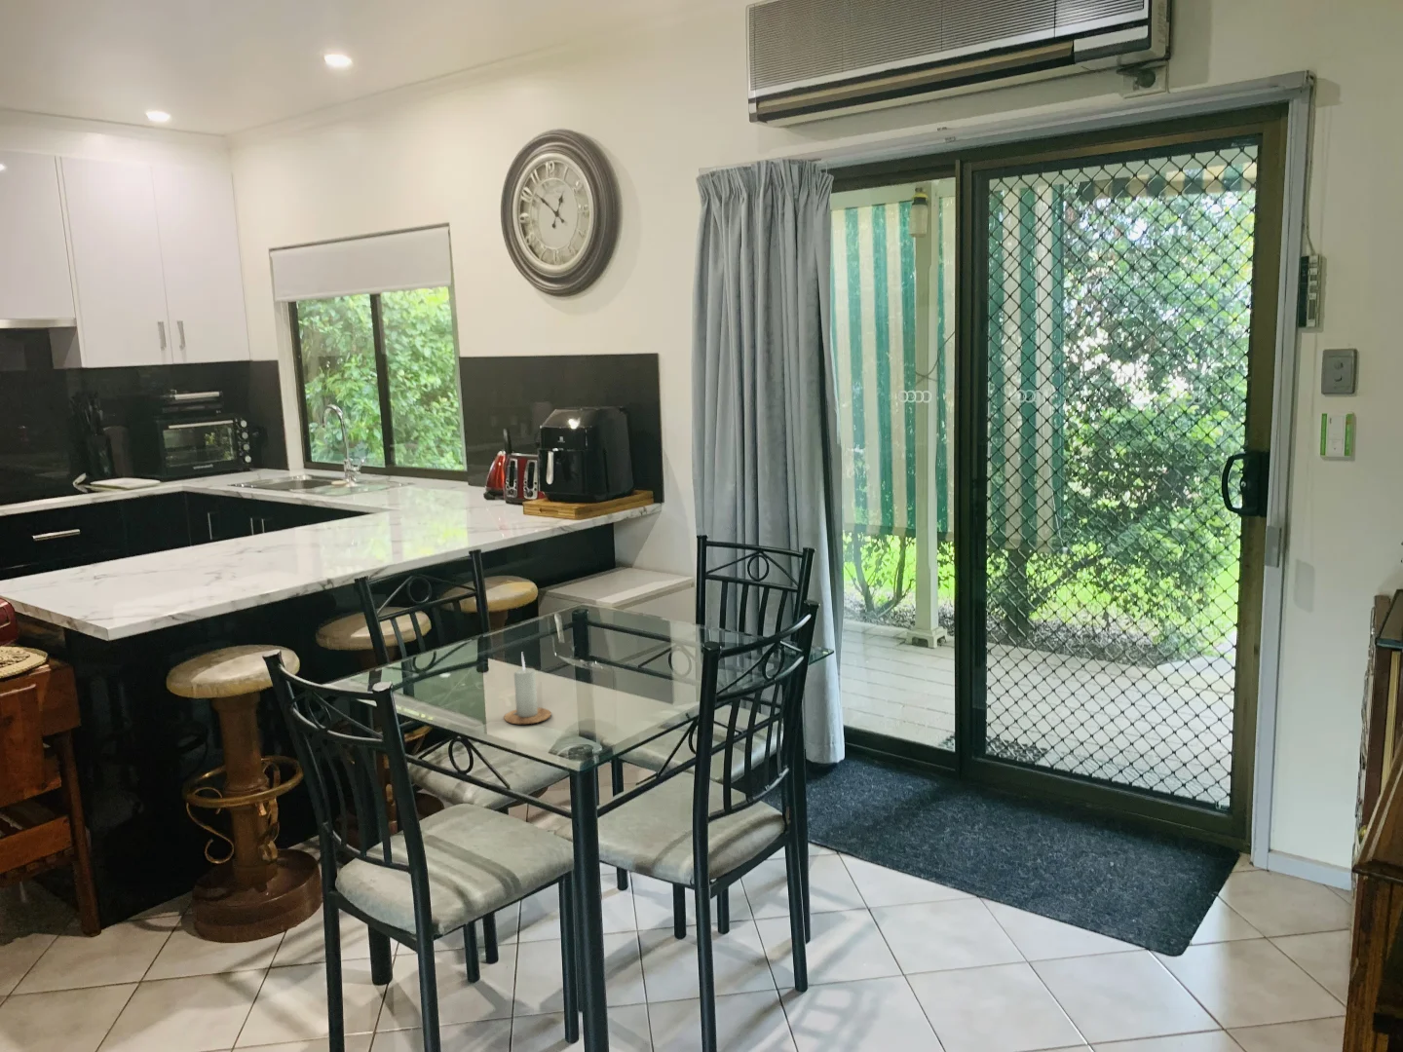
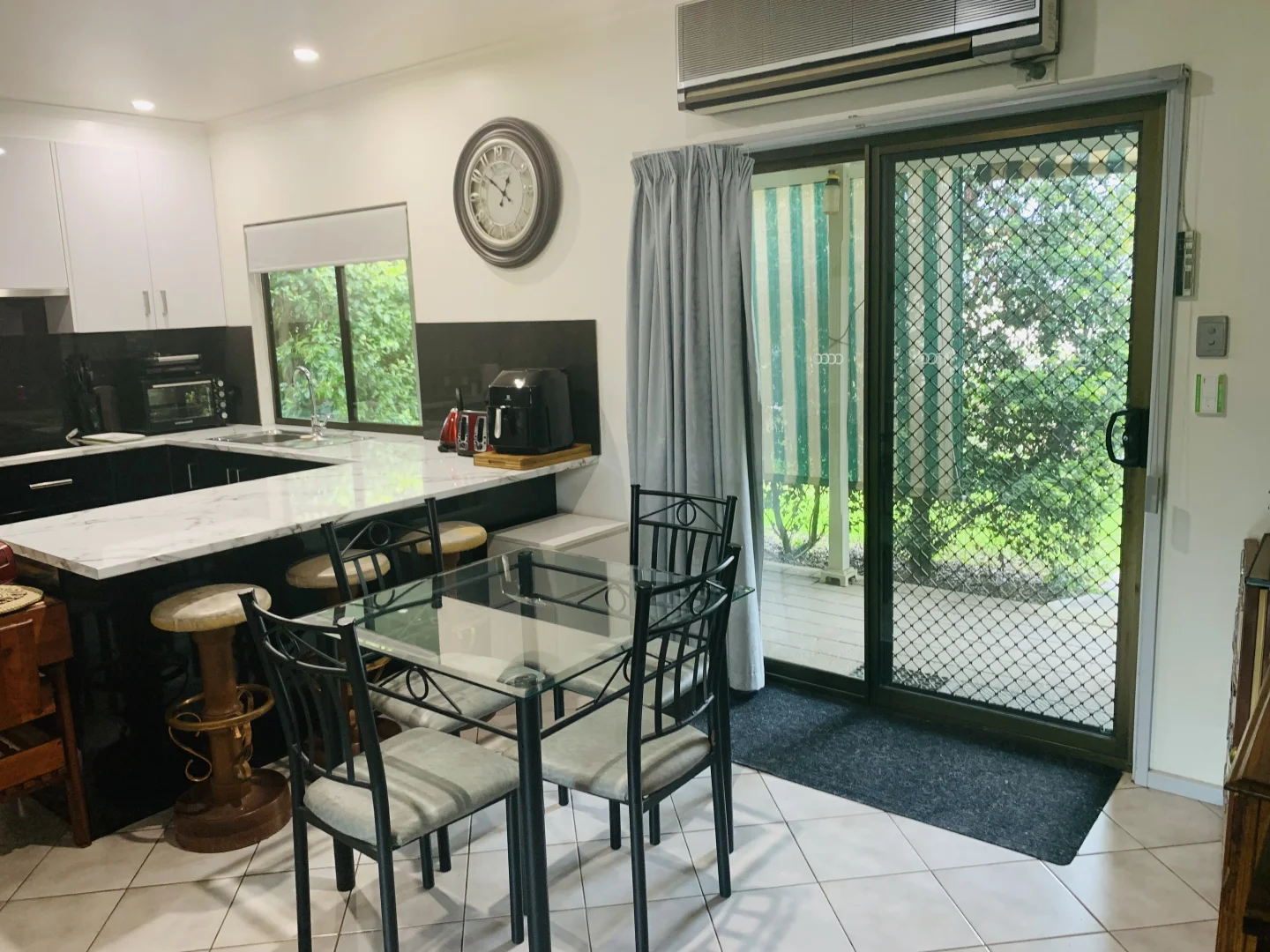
- candle (525, 684)
